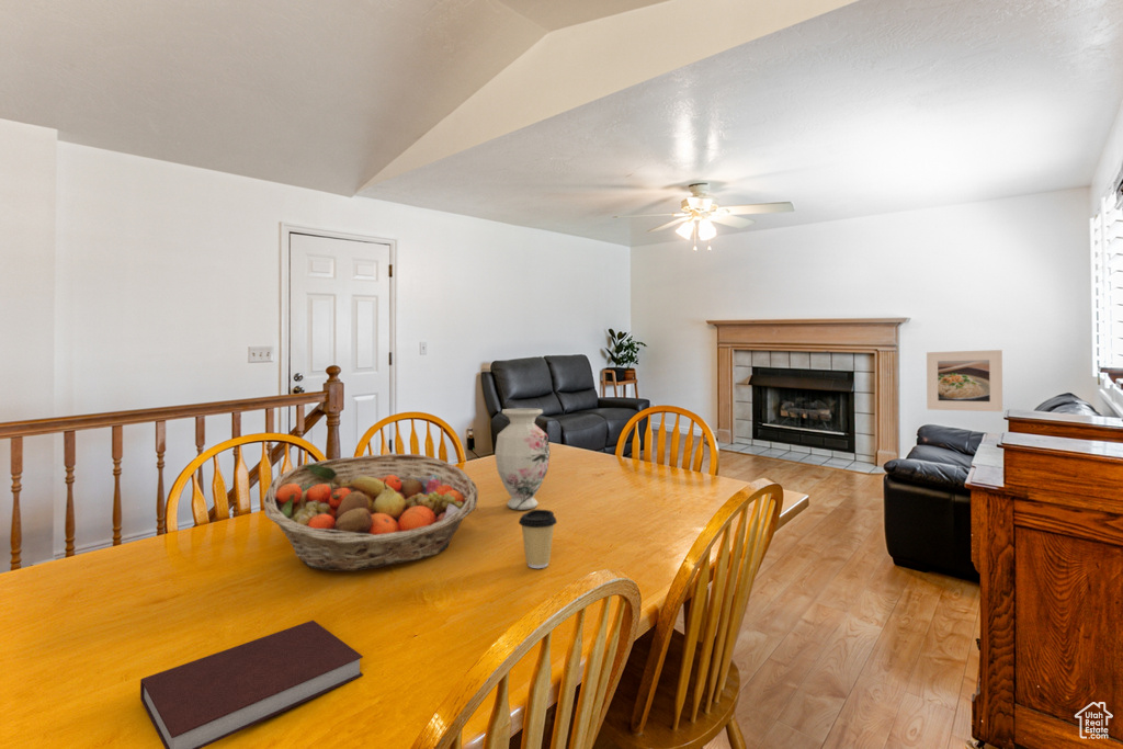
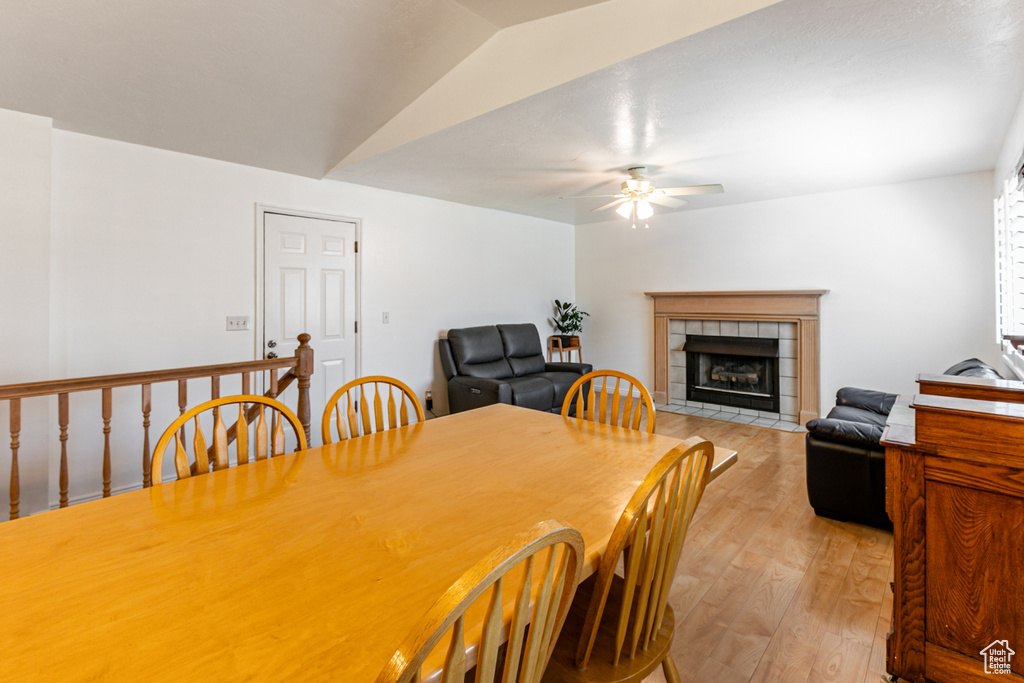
- coffee cup (537, 538)
- vase (522, 457)
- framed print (963, 381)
- fruit basket (377, 506)
- notebook (256, 677)
